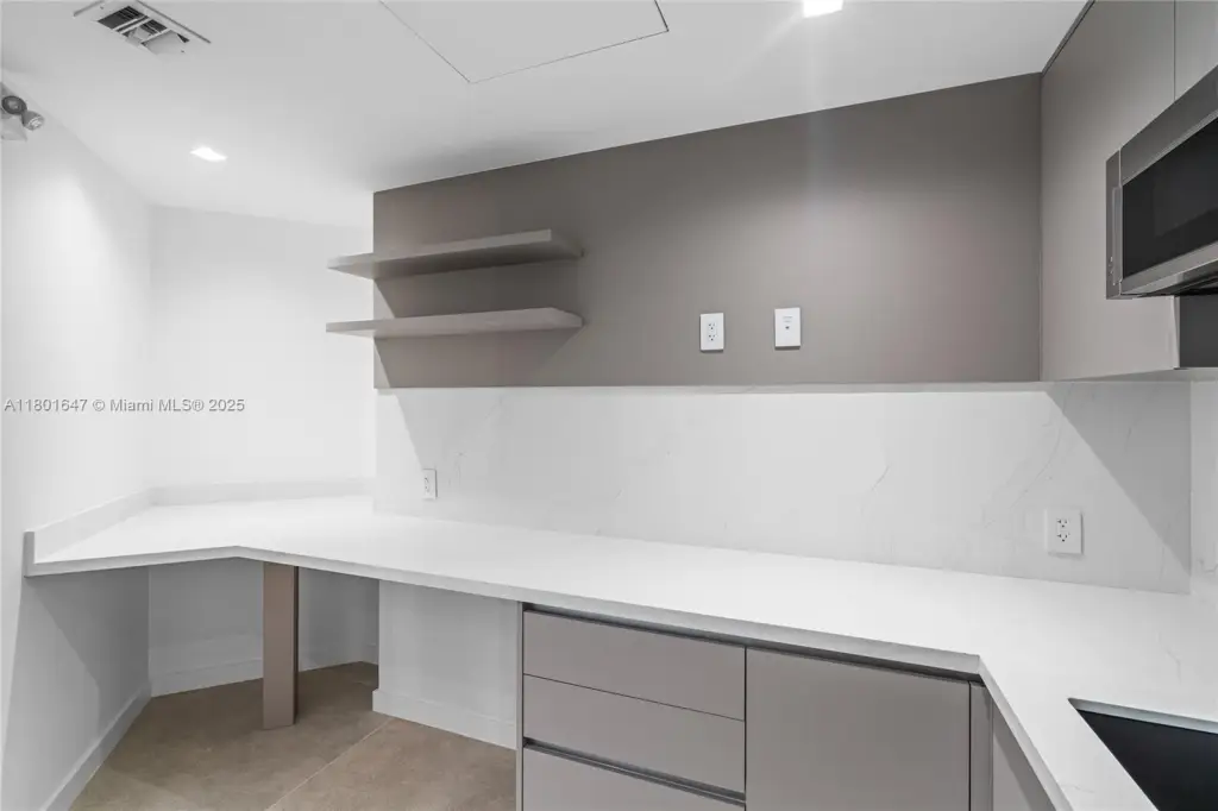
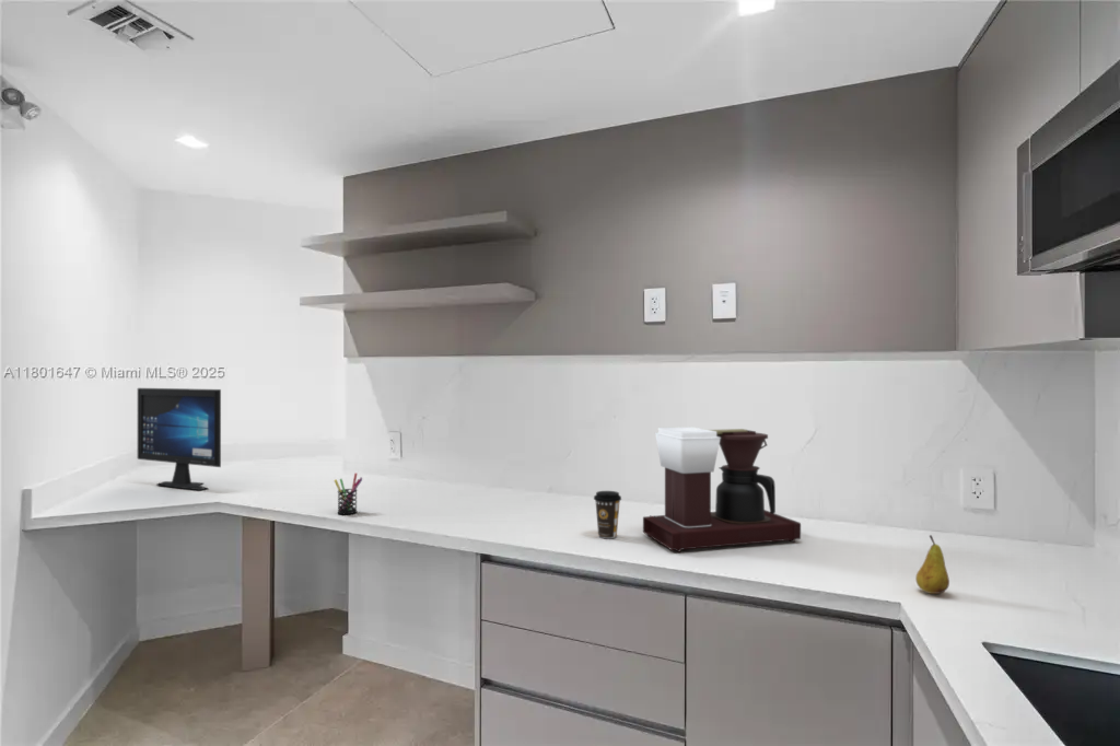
+ computer monitor (189, 436)
+ coffee cup (607, 514)
+ pen holder (347, 492)
+ fruit (932, 563)
+ coffee maker (720, 483)
